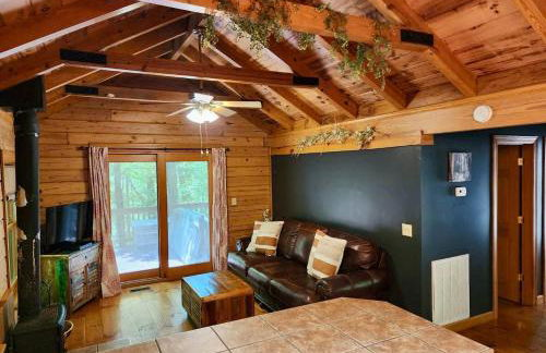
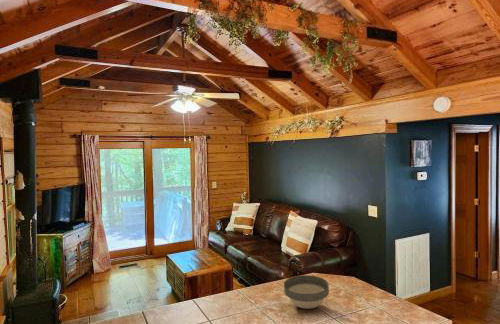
+ bowl (306, 294)
